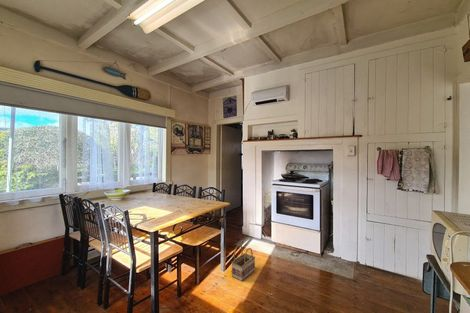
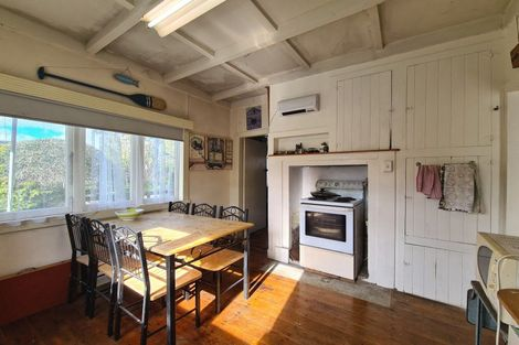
- basket (243, 259)
